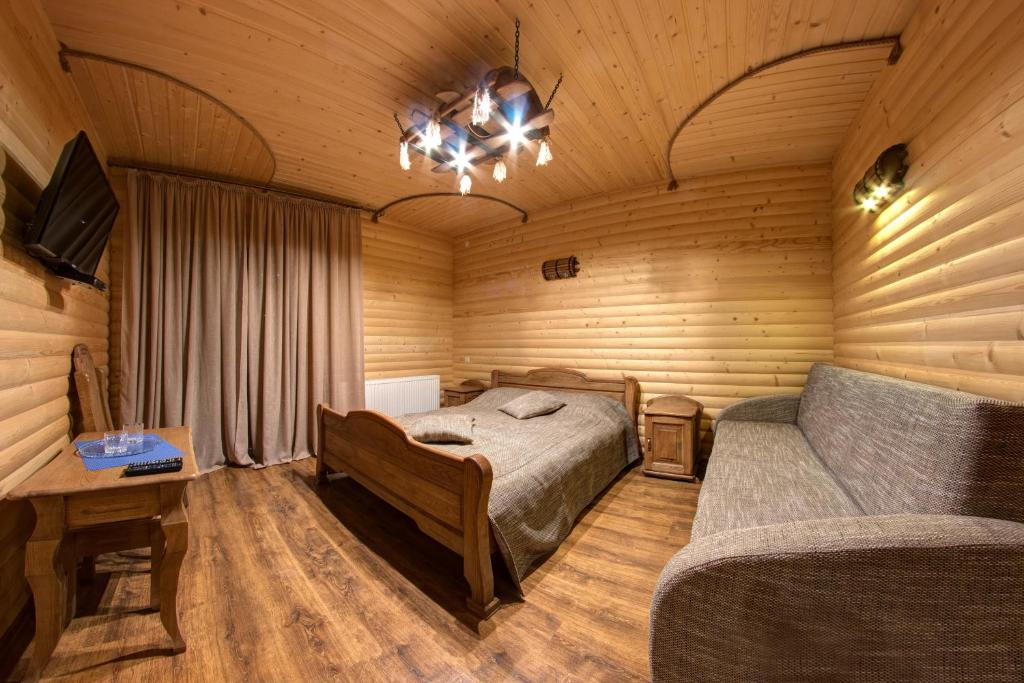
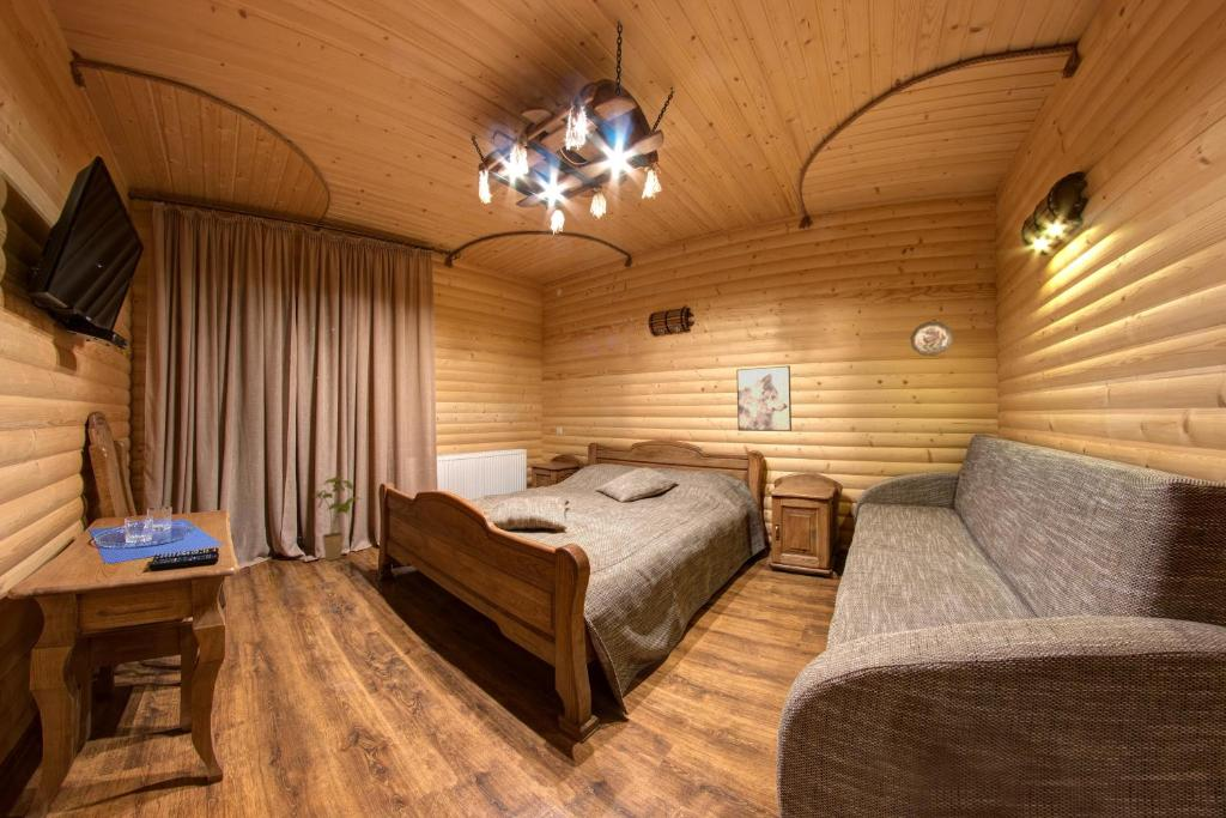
+ house plant (338, 516)
+ decorative plate (930, 339)
+ wall art (763, 399)
